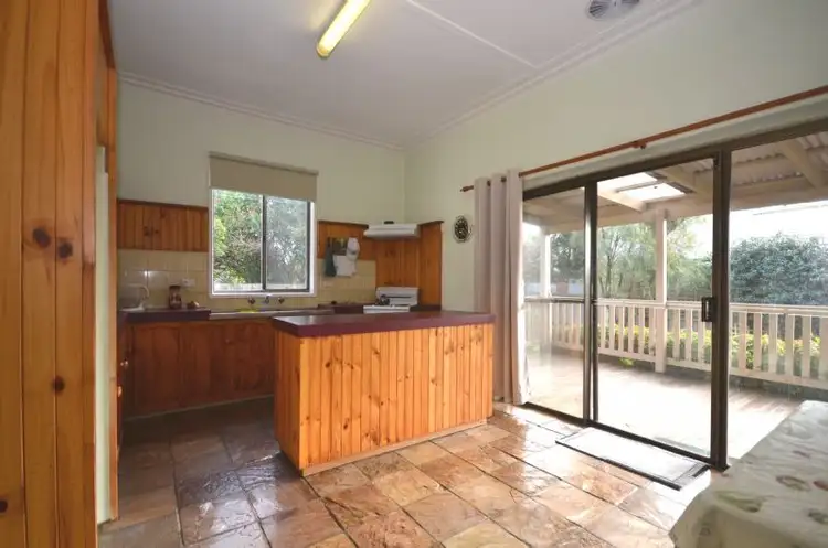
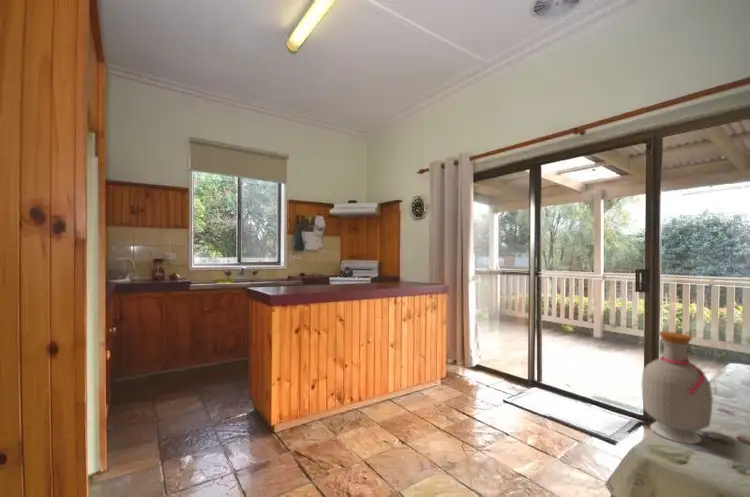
+ bottle (675, 383)
